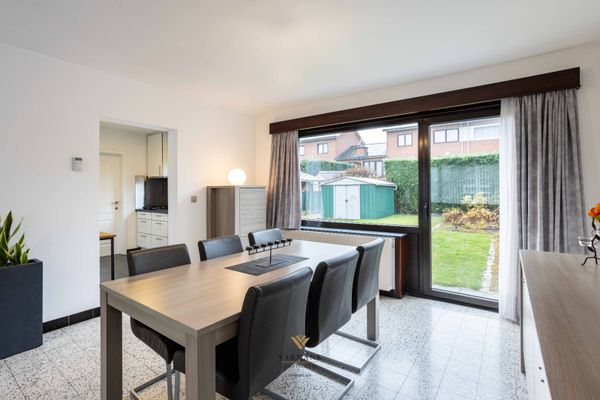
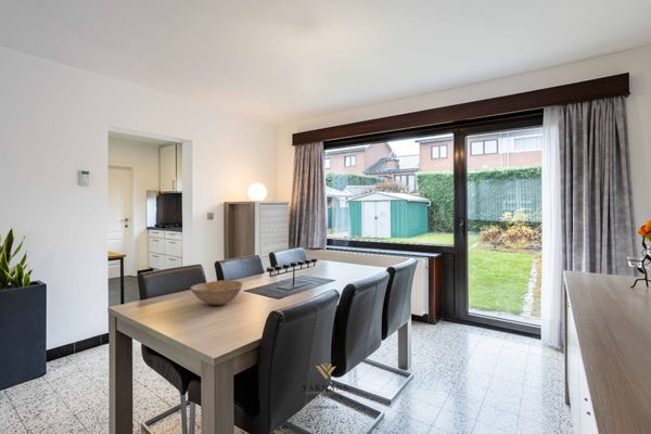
+ bowl (217, 294)
